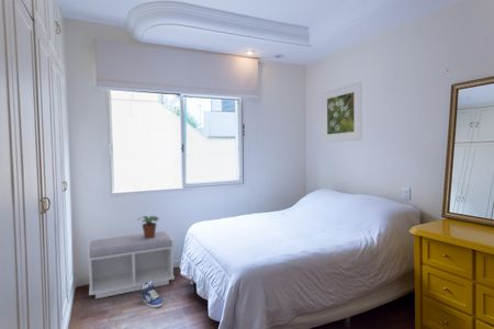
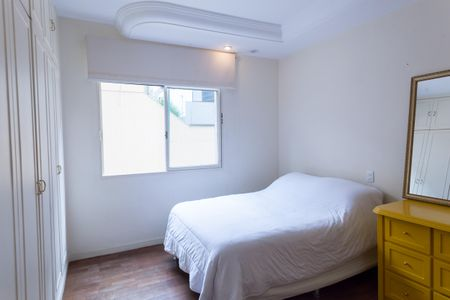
- sneaker (151, 292)
- bench (132, 261)
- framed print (339, 114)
- potted plant (148, 226)
